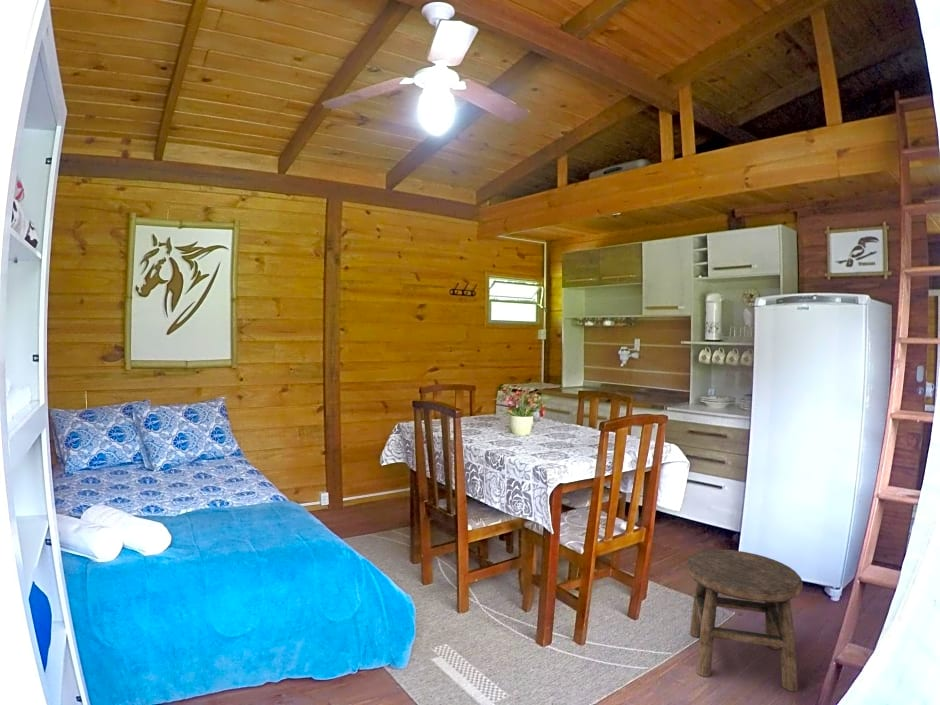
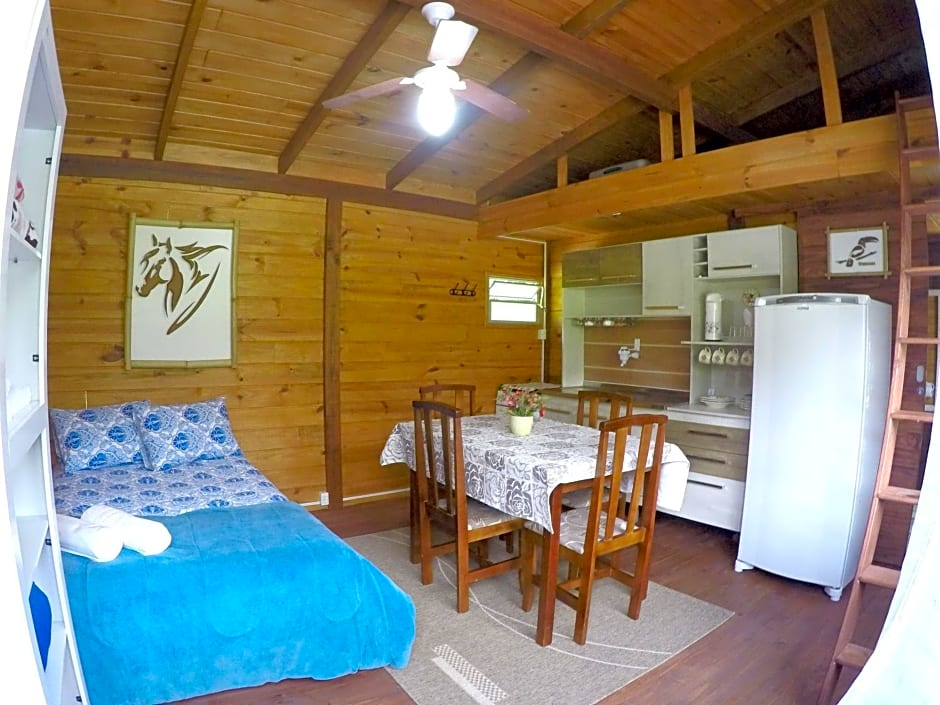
- stool (741, 609)
